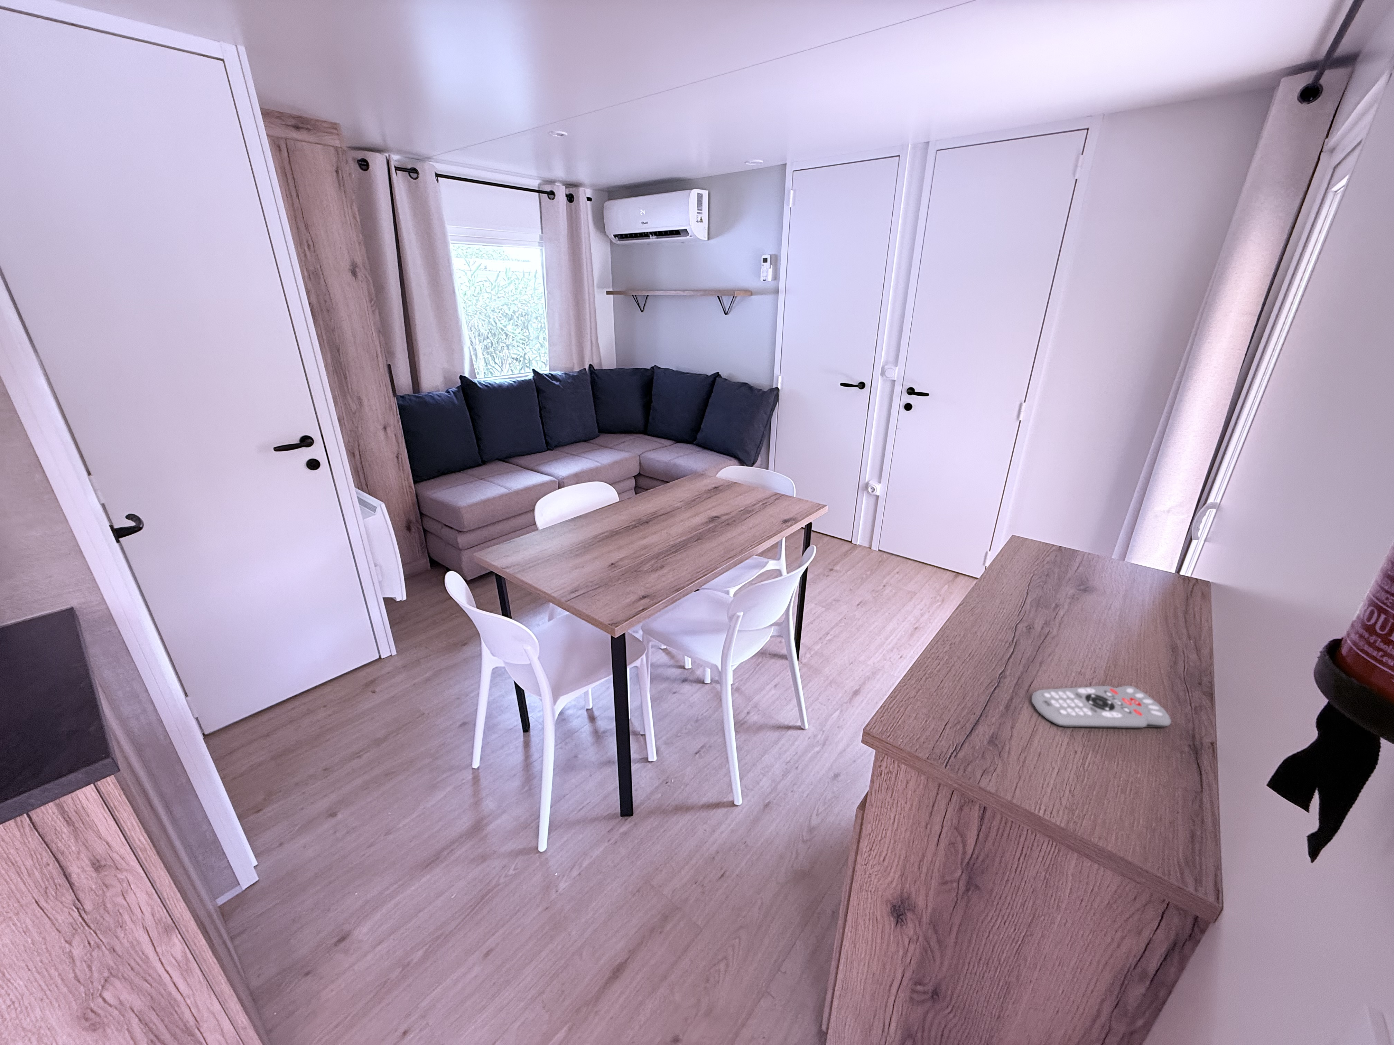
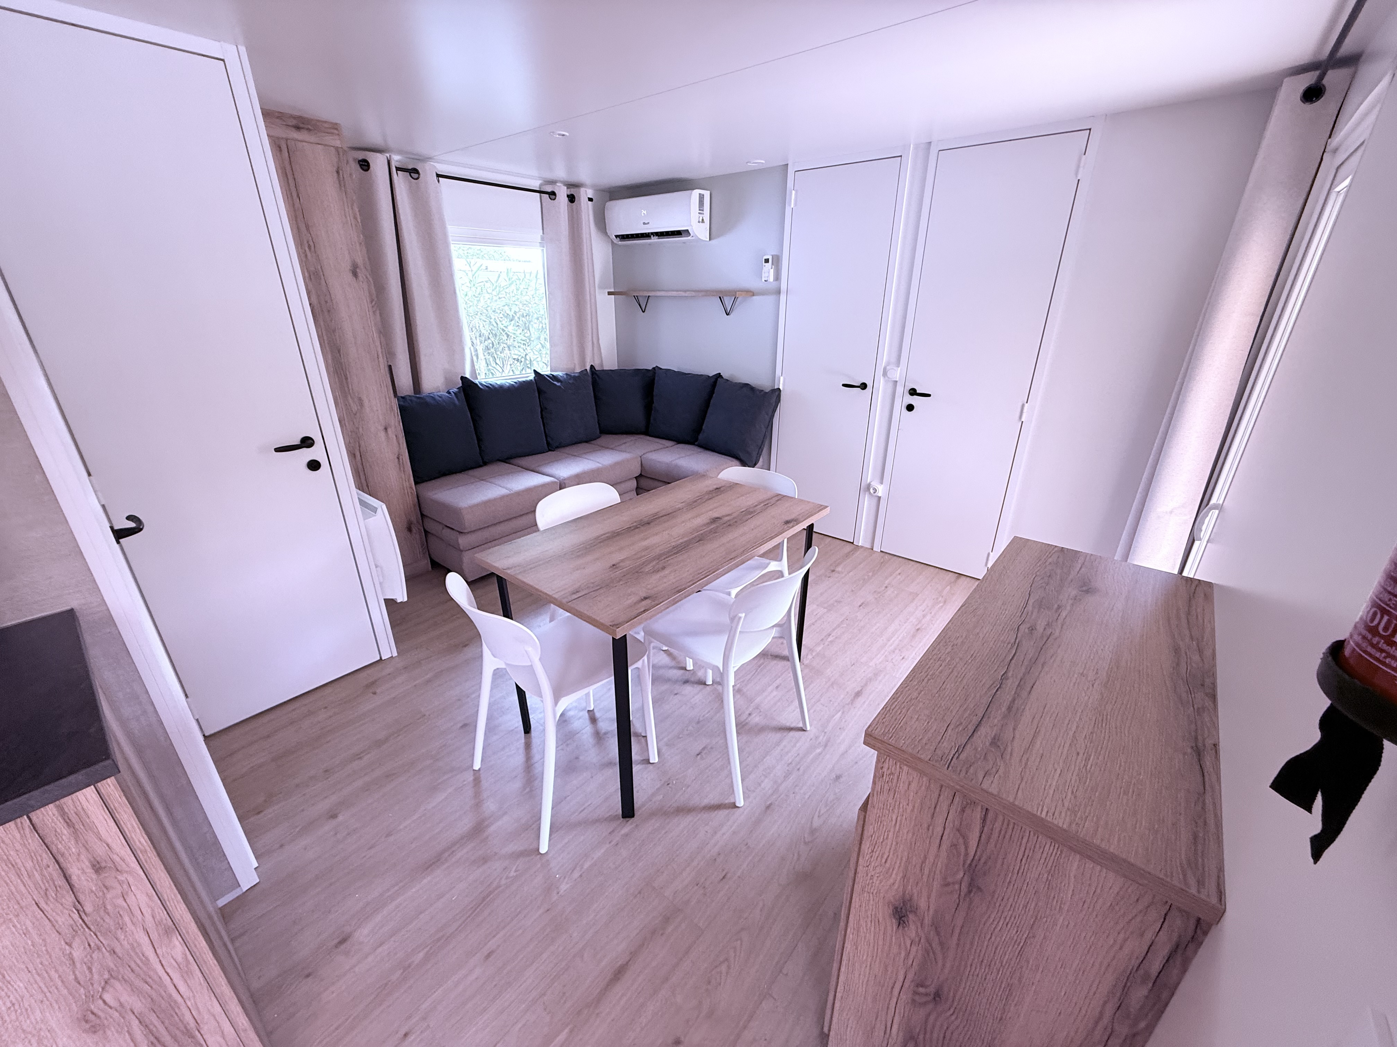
- remote control (1097, 707)
